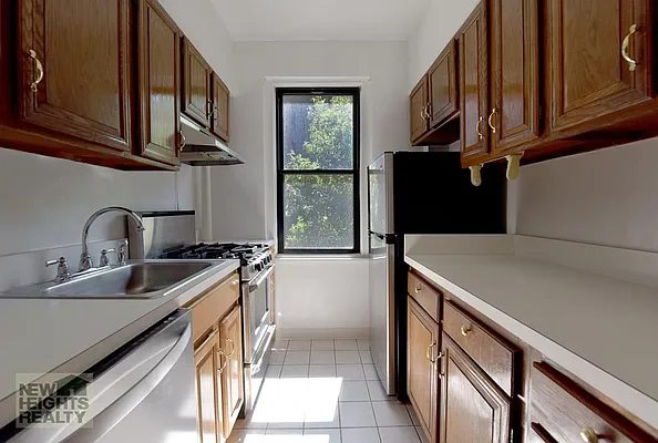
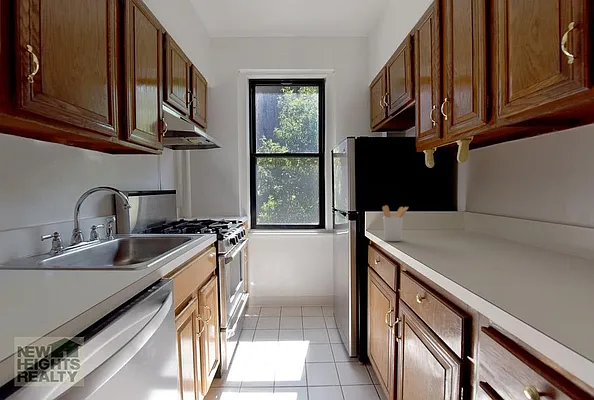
+ utensil holder (396, 222)
